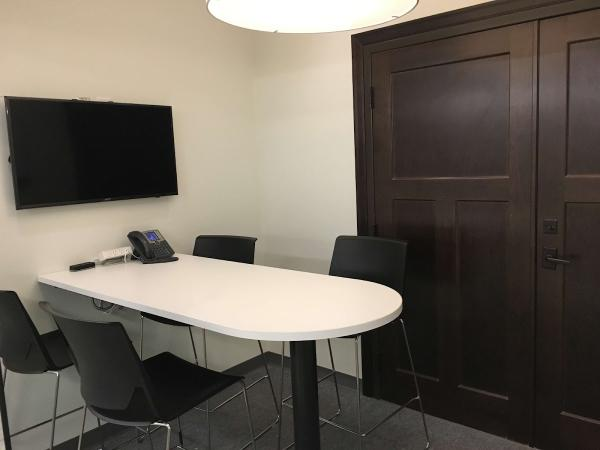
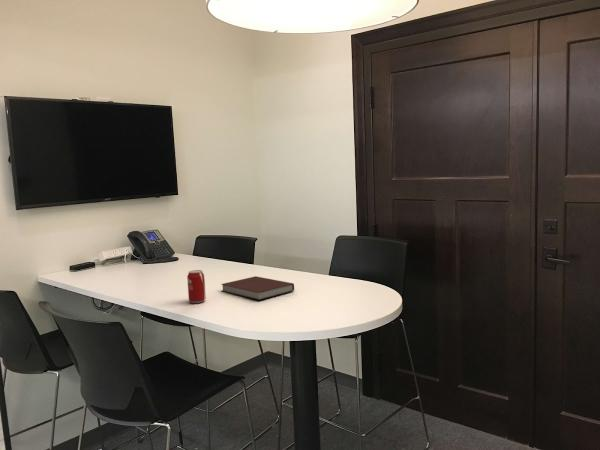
+ notebook (257, 287)
+ beverage can (196, 286)
